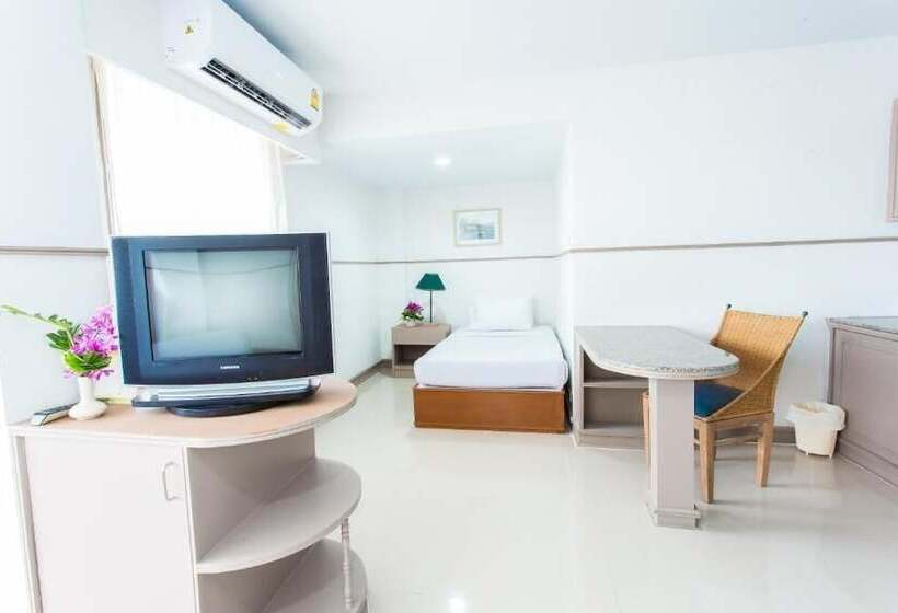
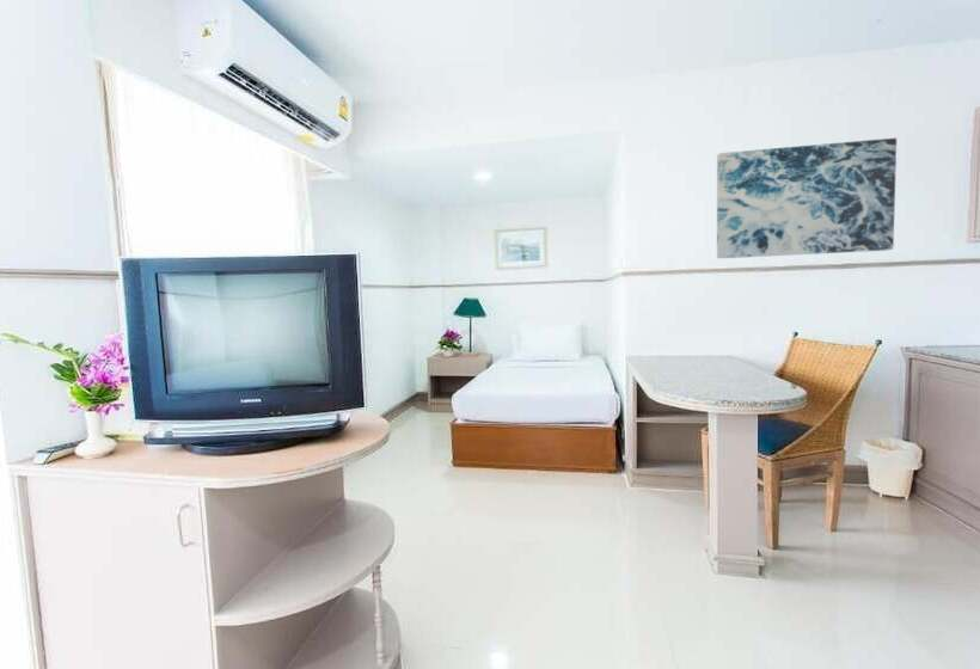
+ wall art (802, 201)
